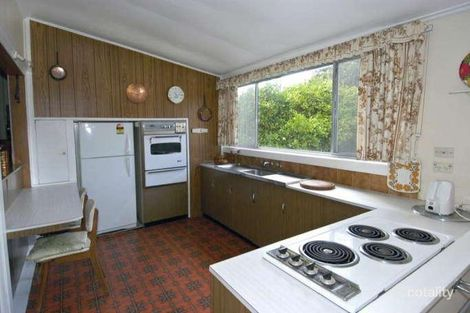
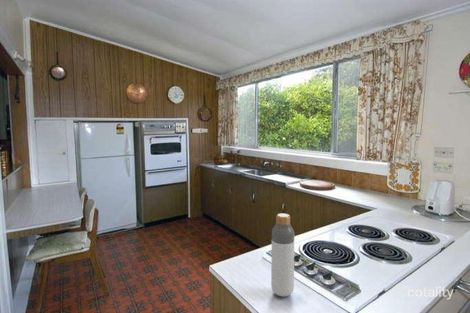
+ bottle (282, 254)
